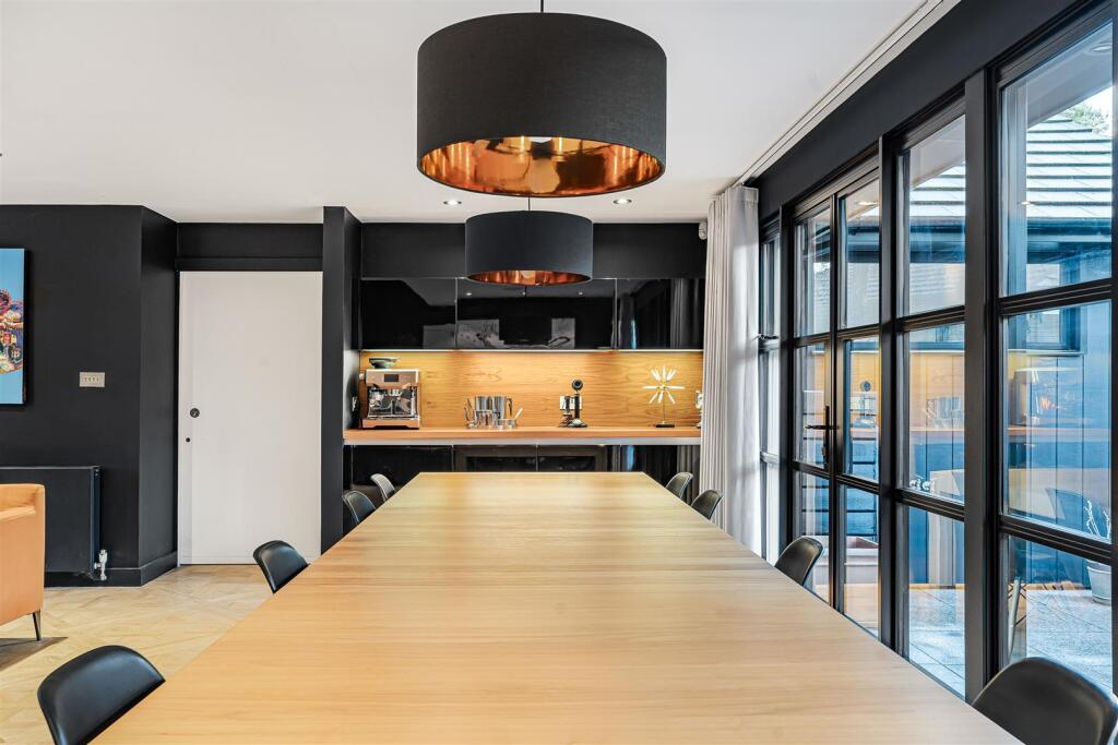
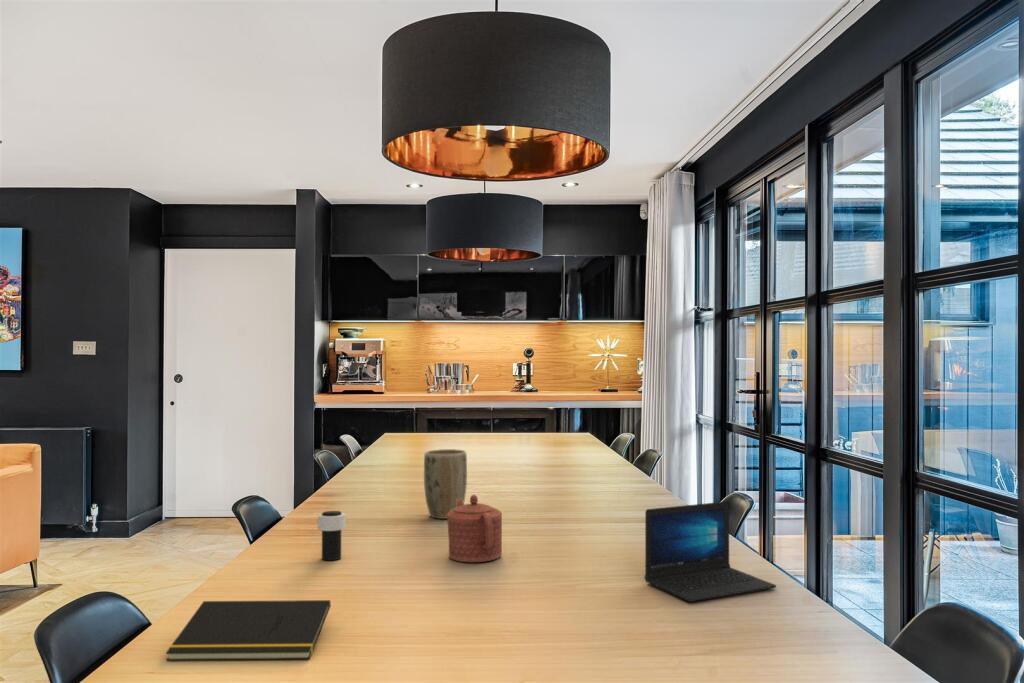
+ plant pot (445, 483)
+ teapot (474, 525)
+ laptop (709, 548)
+ notepad (253, 628)
+ cup (331, 535)
